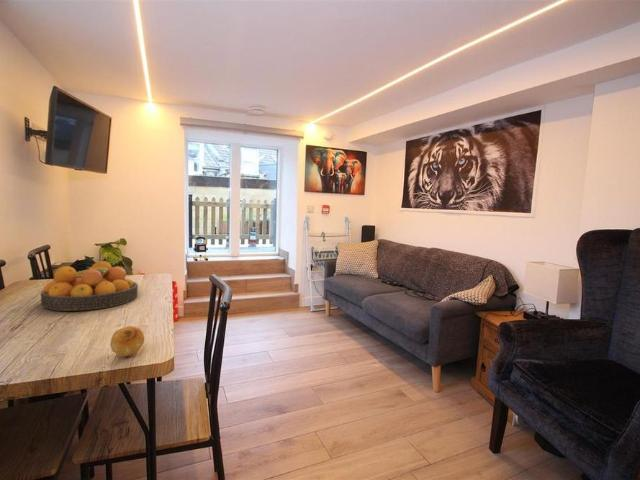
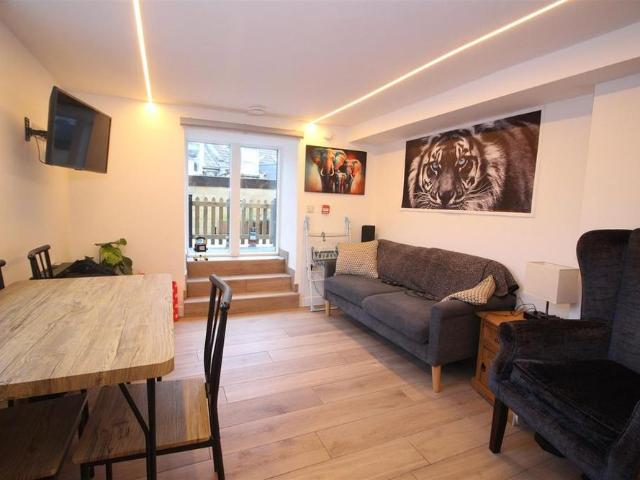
- fruit bowl (92, 281)
- fruit (127, 340)
